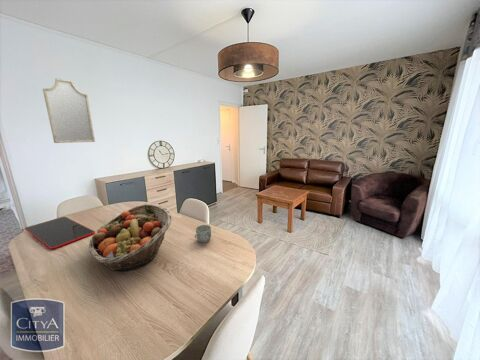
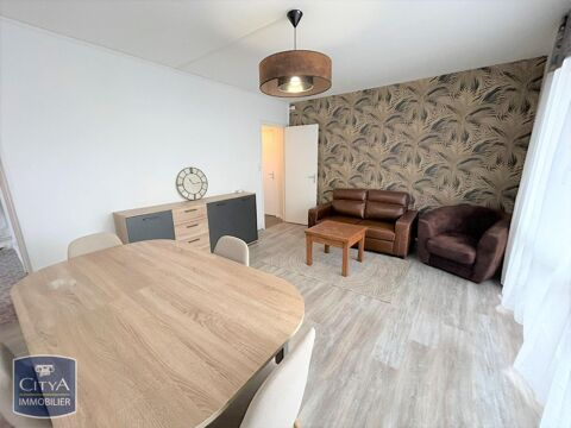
- home mirror (70, 112)
- mug (202, 234)
- fruit basket (133, 234)
- cutting board (59, 230)
